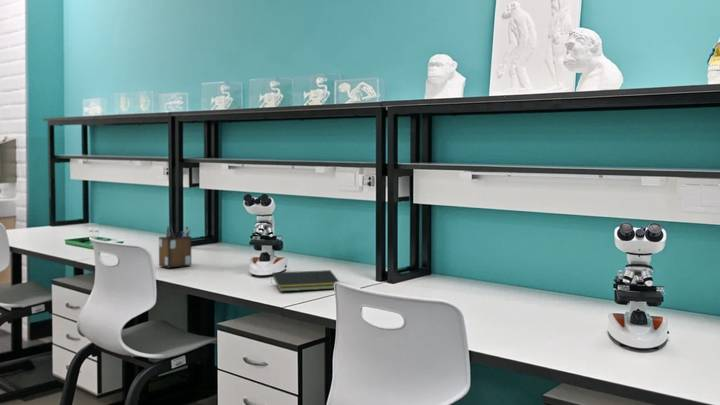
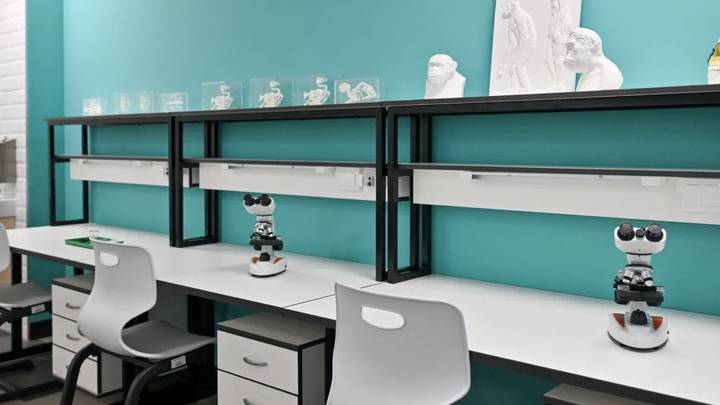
- notepad (306, 280)
- desk organizer (175, 245)
